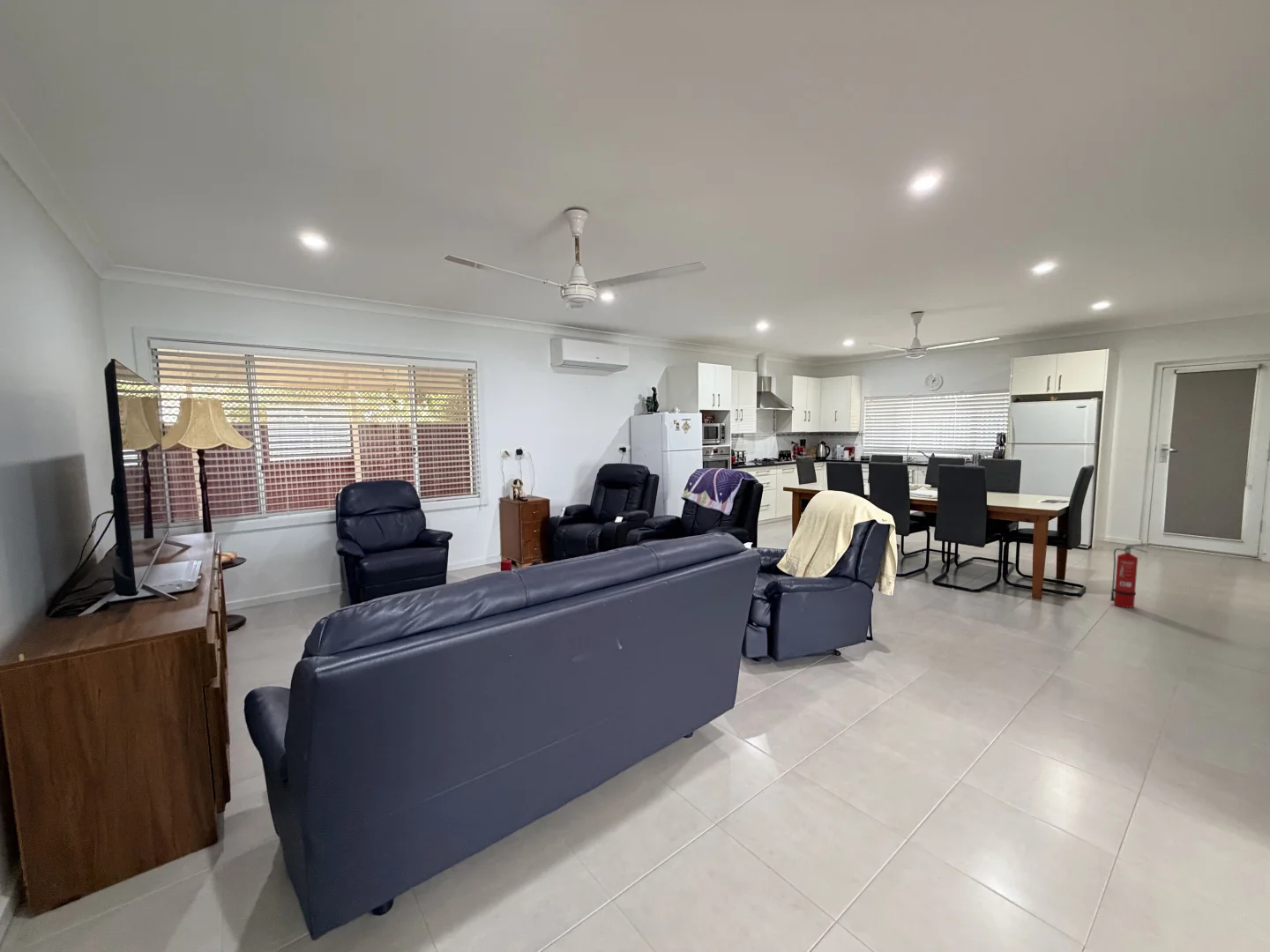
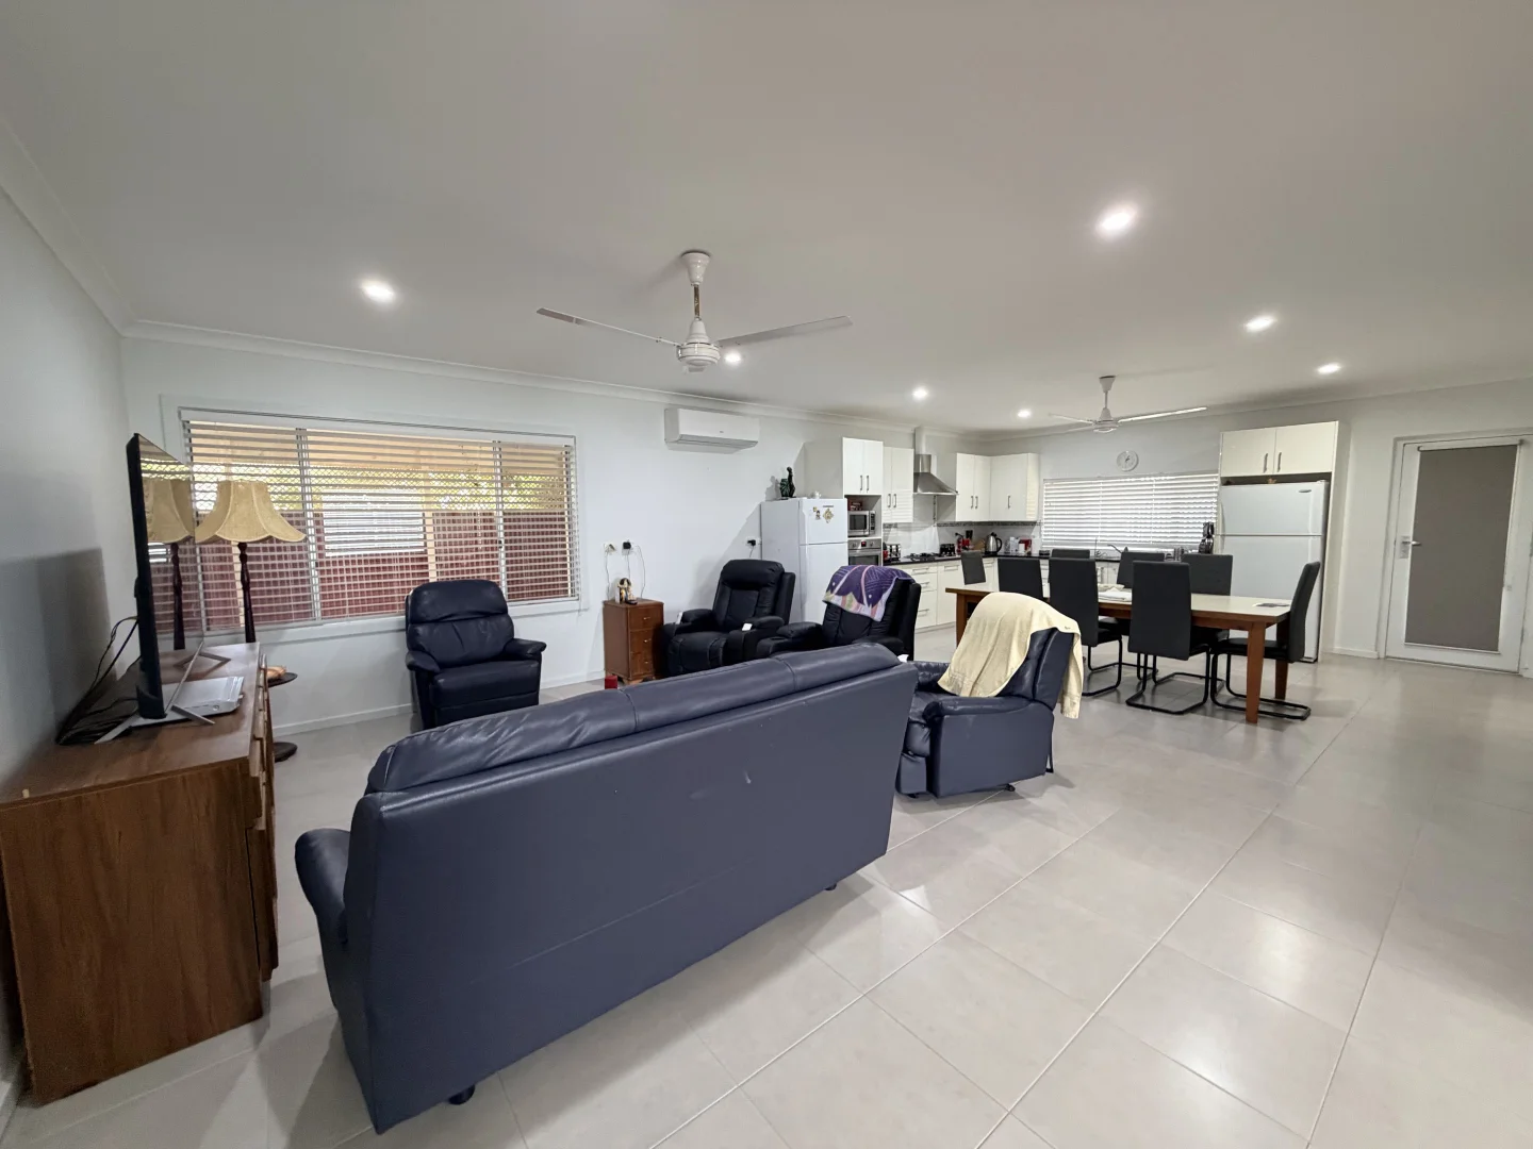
- fire extinguisher (1129, 574)
